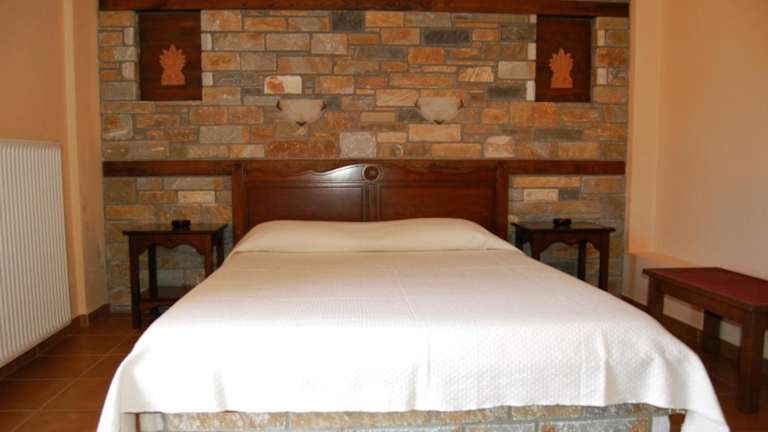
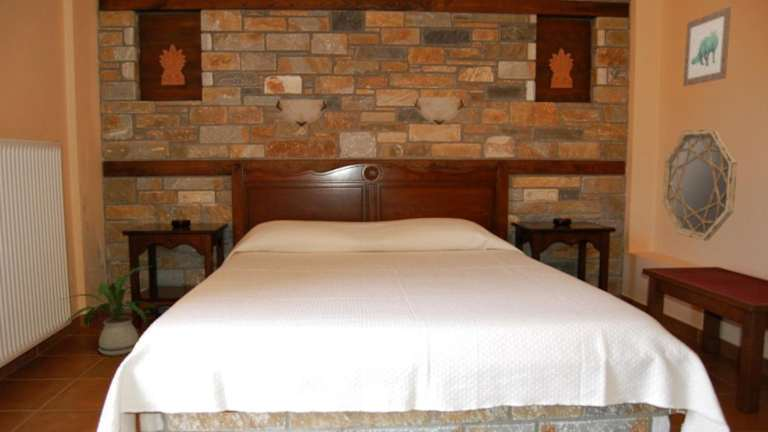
+ wall art (705, 49)
+ home mirror (696, 184)
+ house plant (109, 309)
